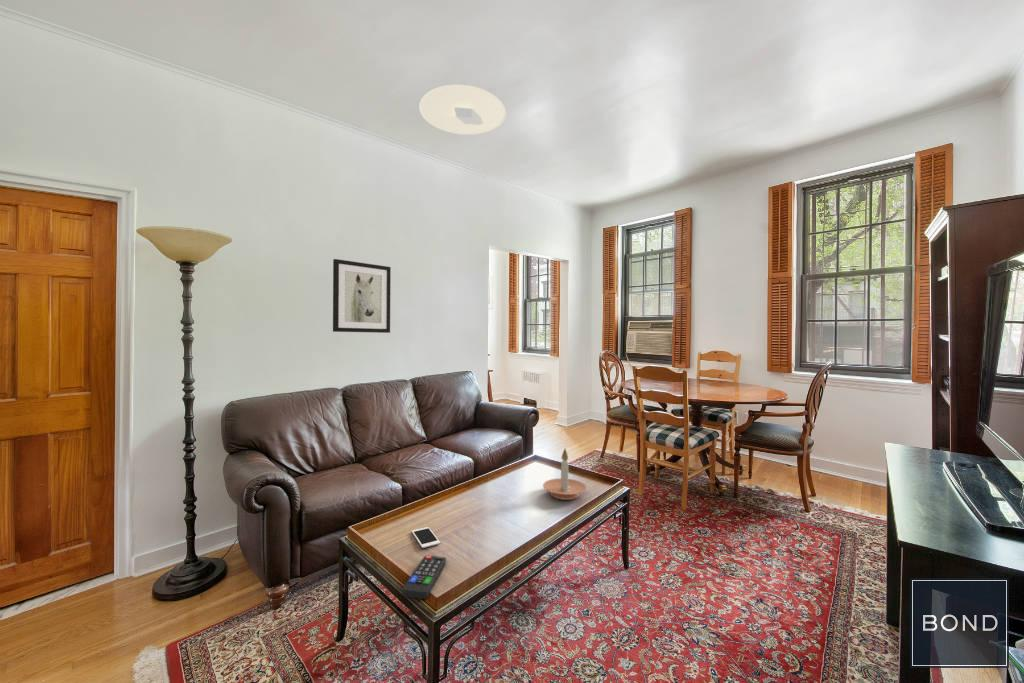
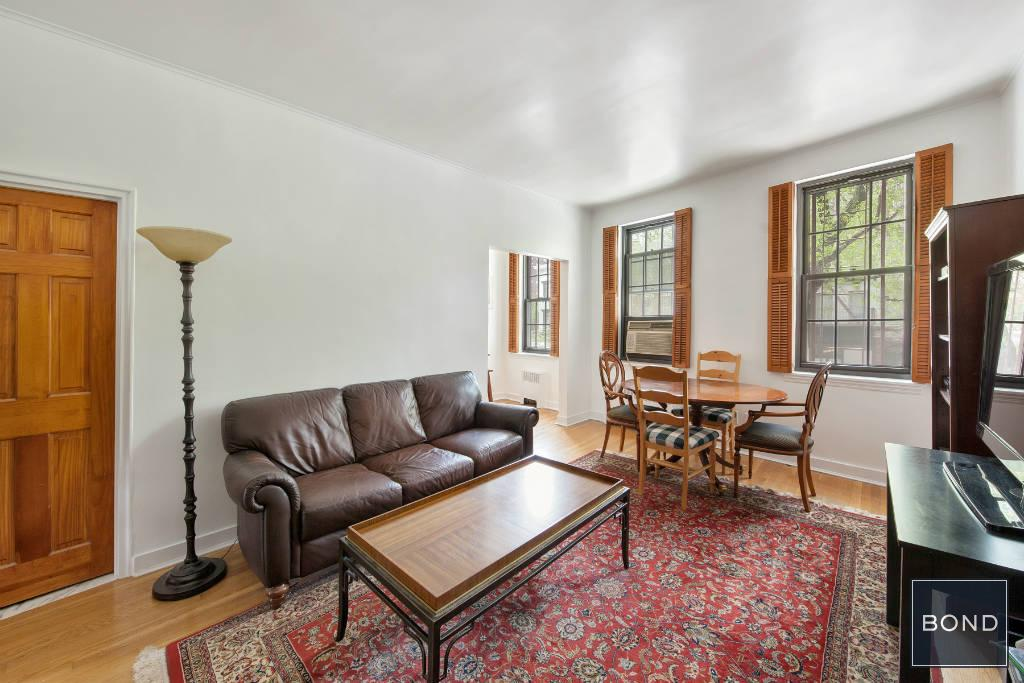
- wall art (363, 297)
- cell phone (425, 537)
- candle holder (564, 470)
- remote control (425, 575)
- ceiling light (463, 108)
